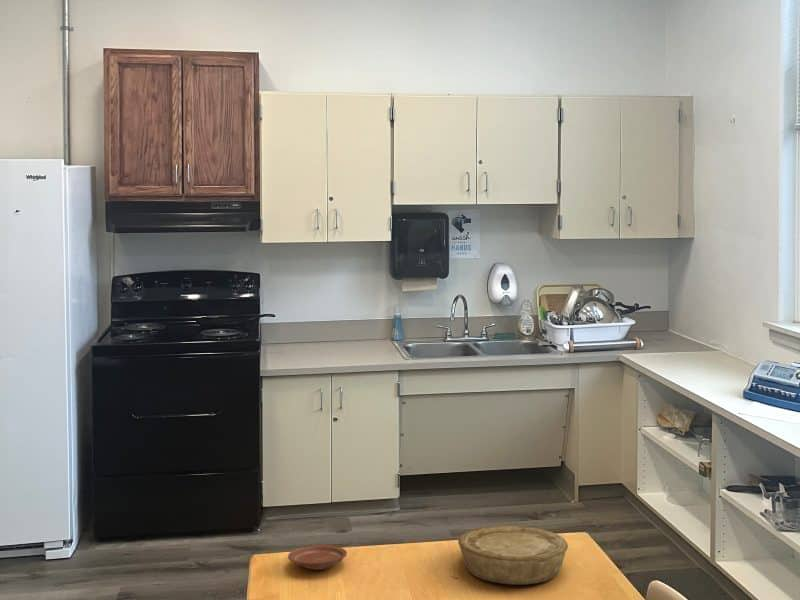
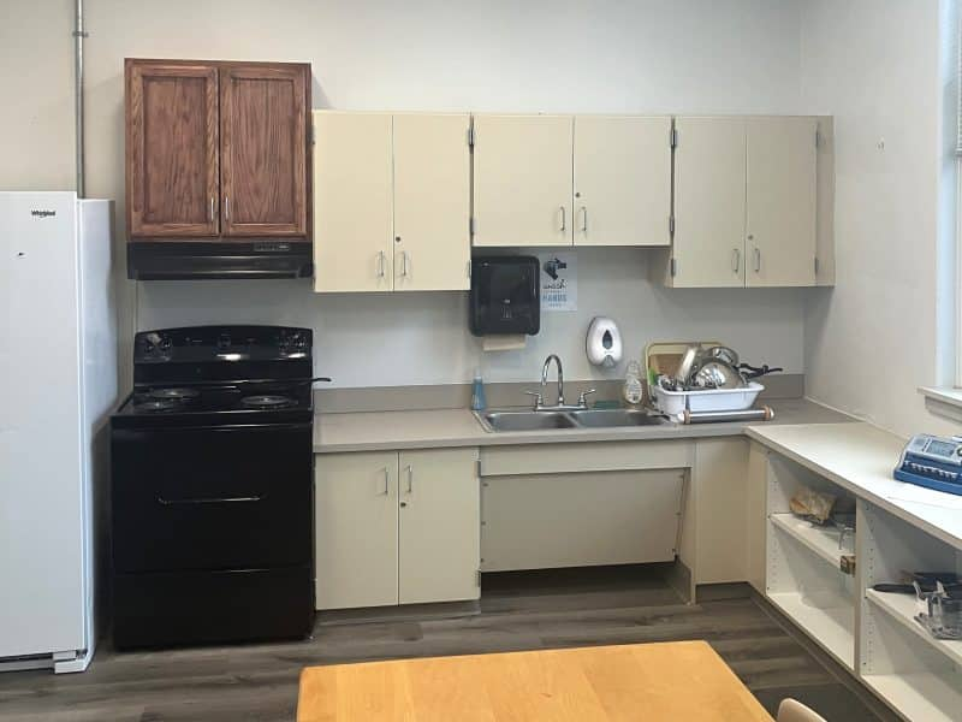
- plate (317, 559)
- bowl (512, 554)
